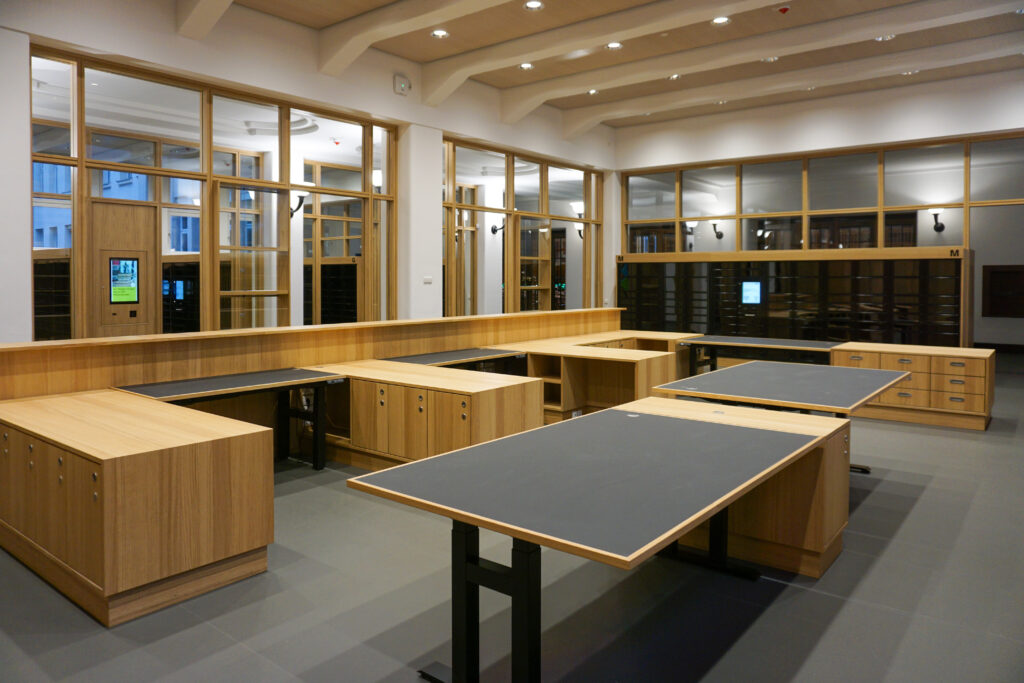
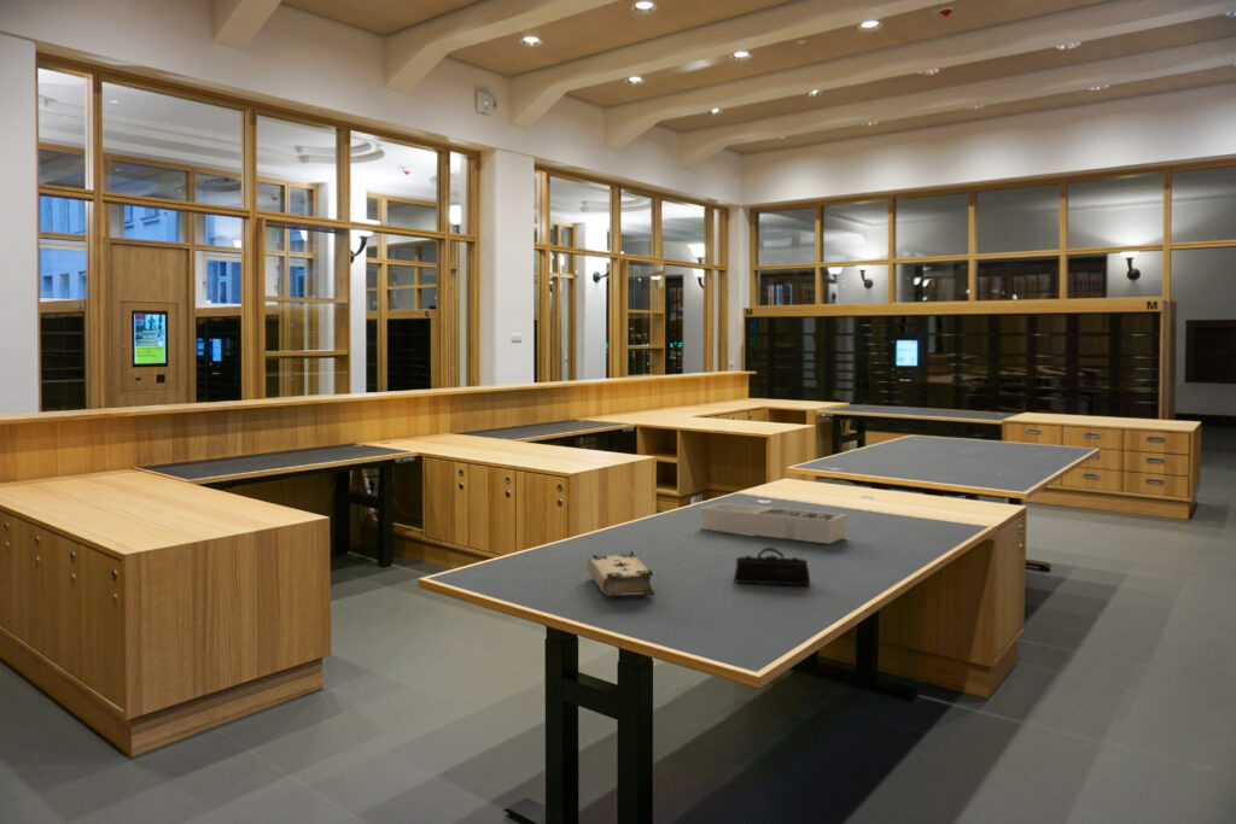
+ desk organizer (771, 521)
+ book (619, 573)
+ pencil case (771, 565)
